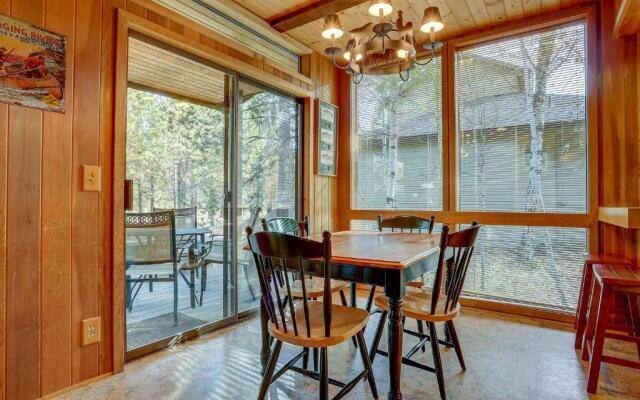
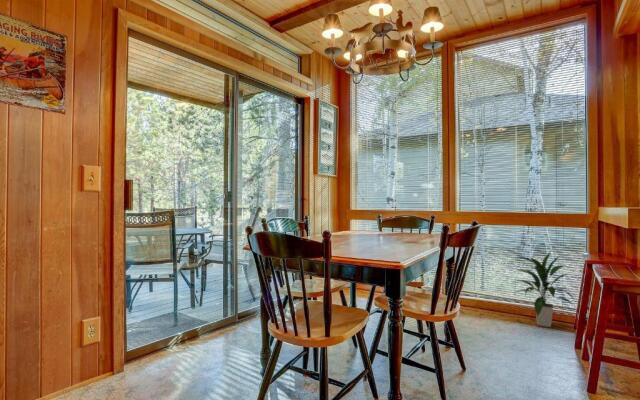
+ indoor plant (542, 287)
